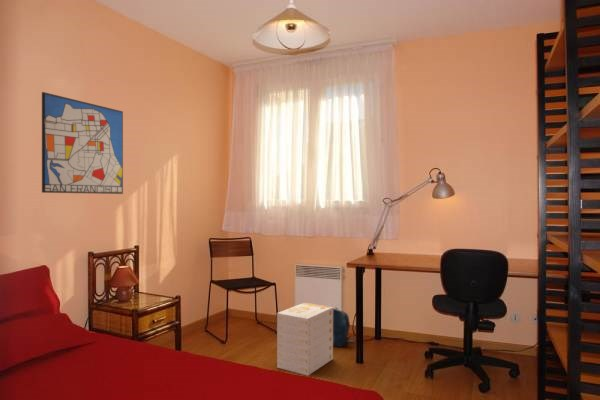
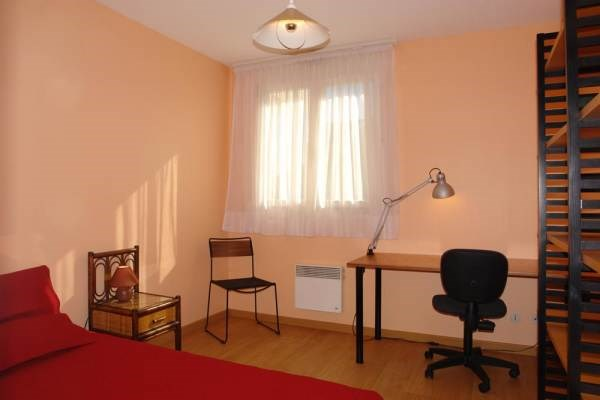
- backpack (334, 324)
- product box (305, 334)
- wall art (86, 148)
